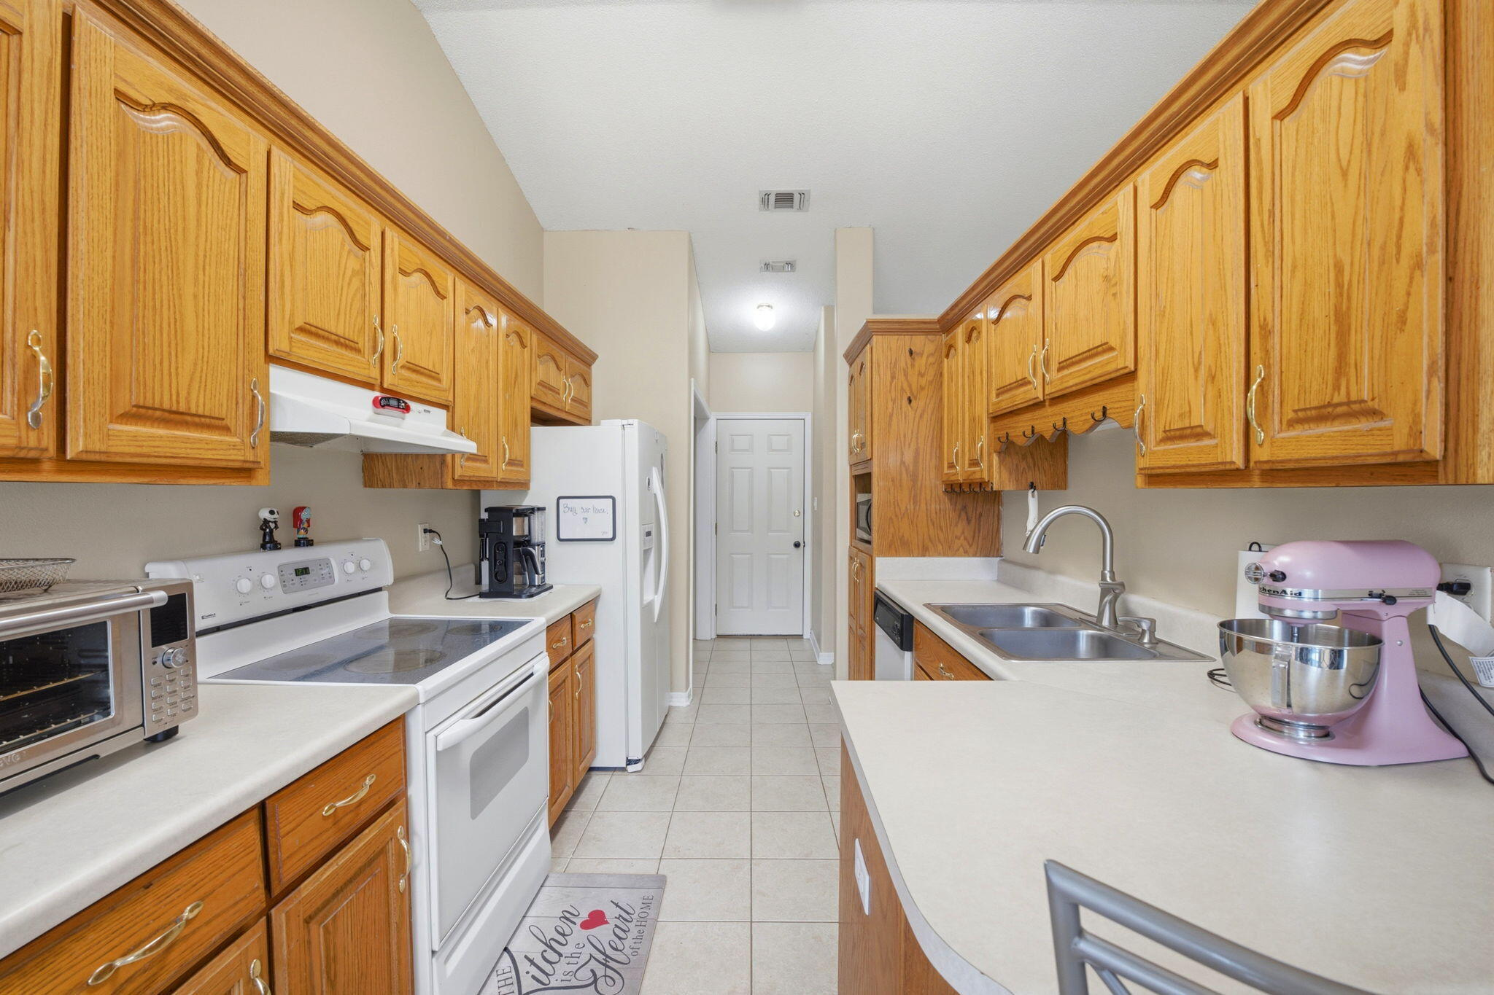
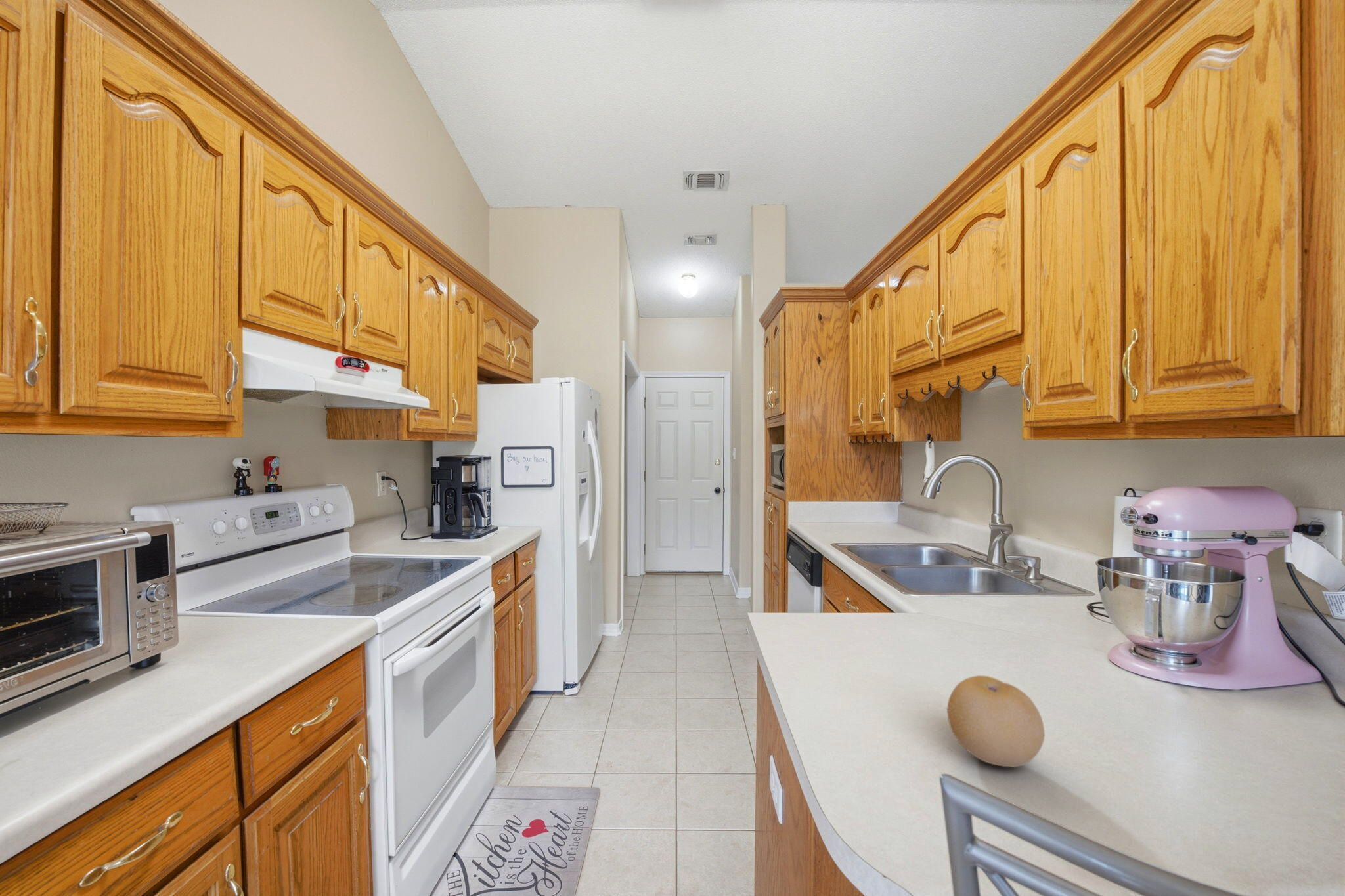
+ fruit (993, 721)
